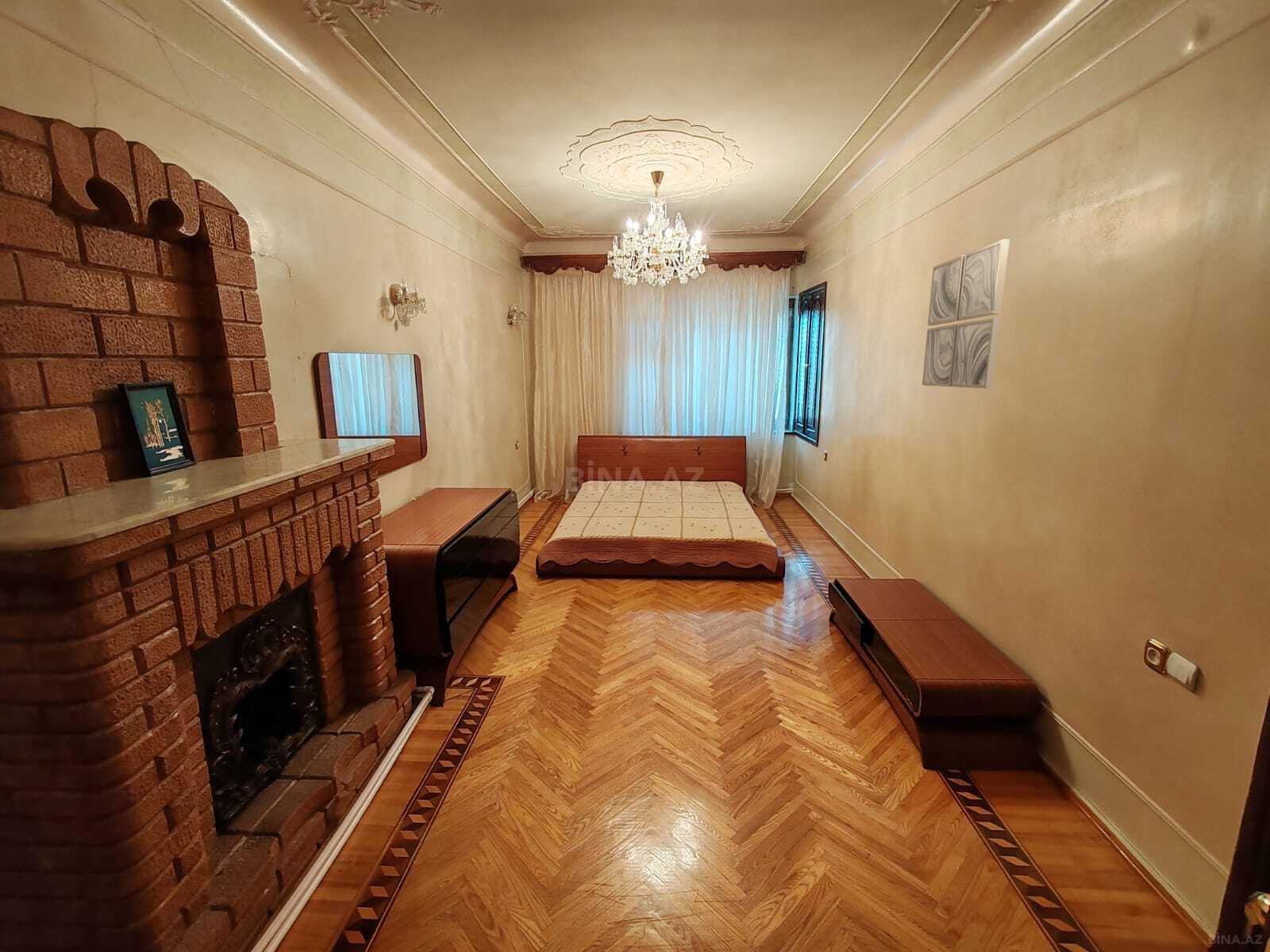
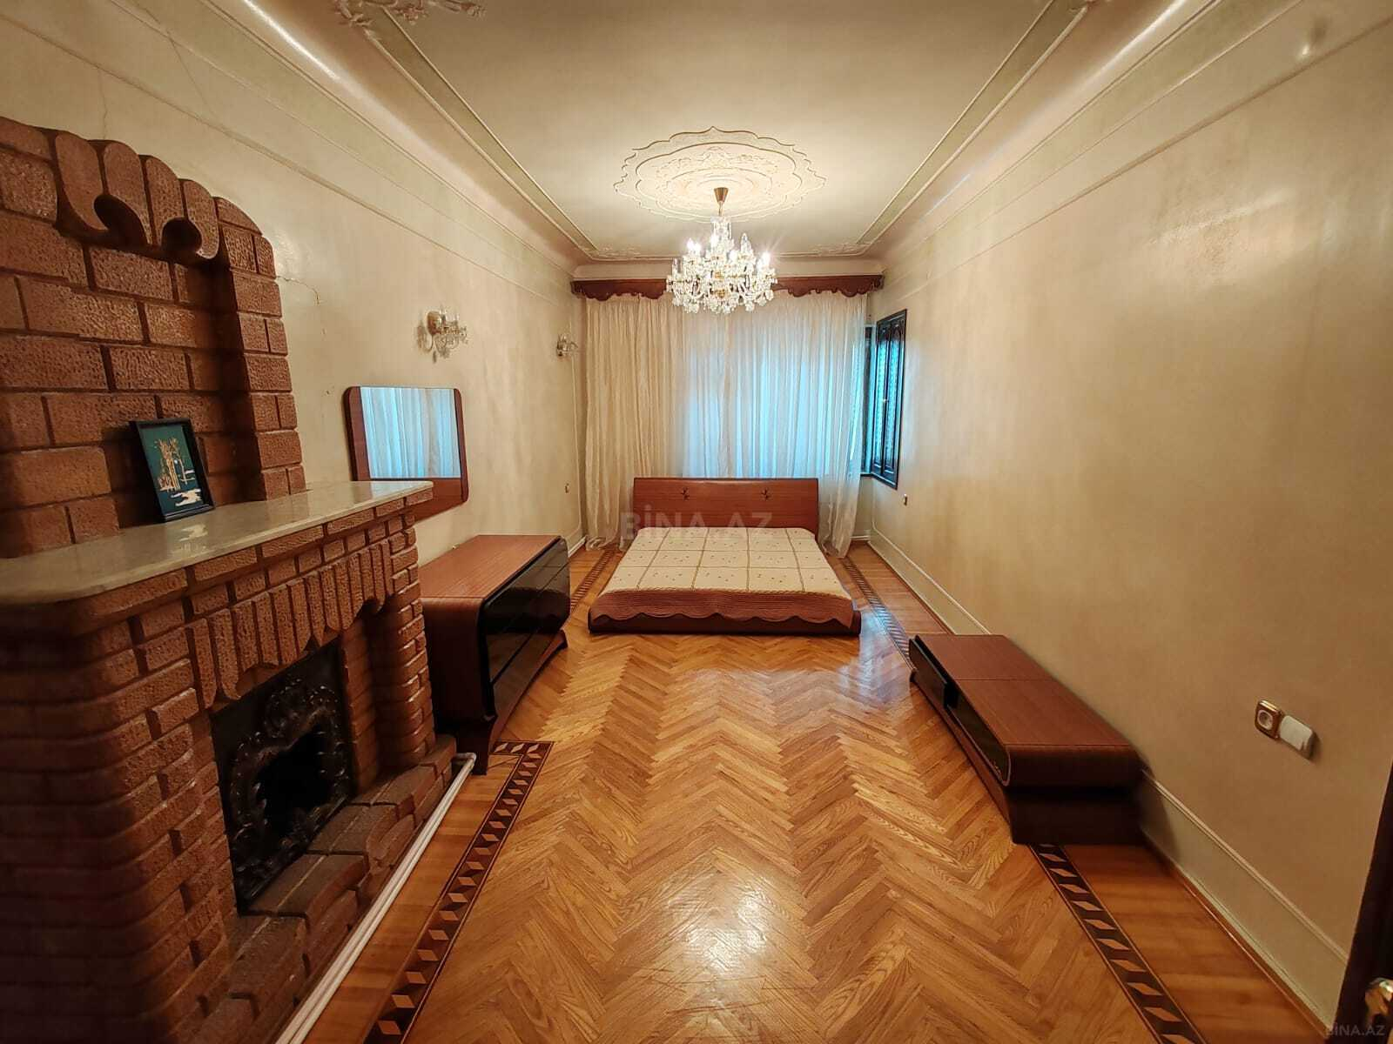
- wall art (960, 323)
